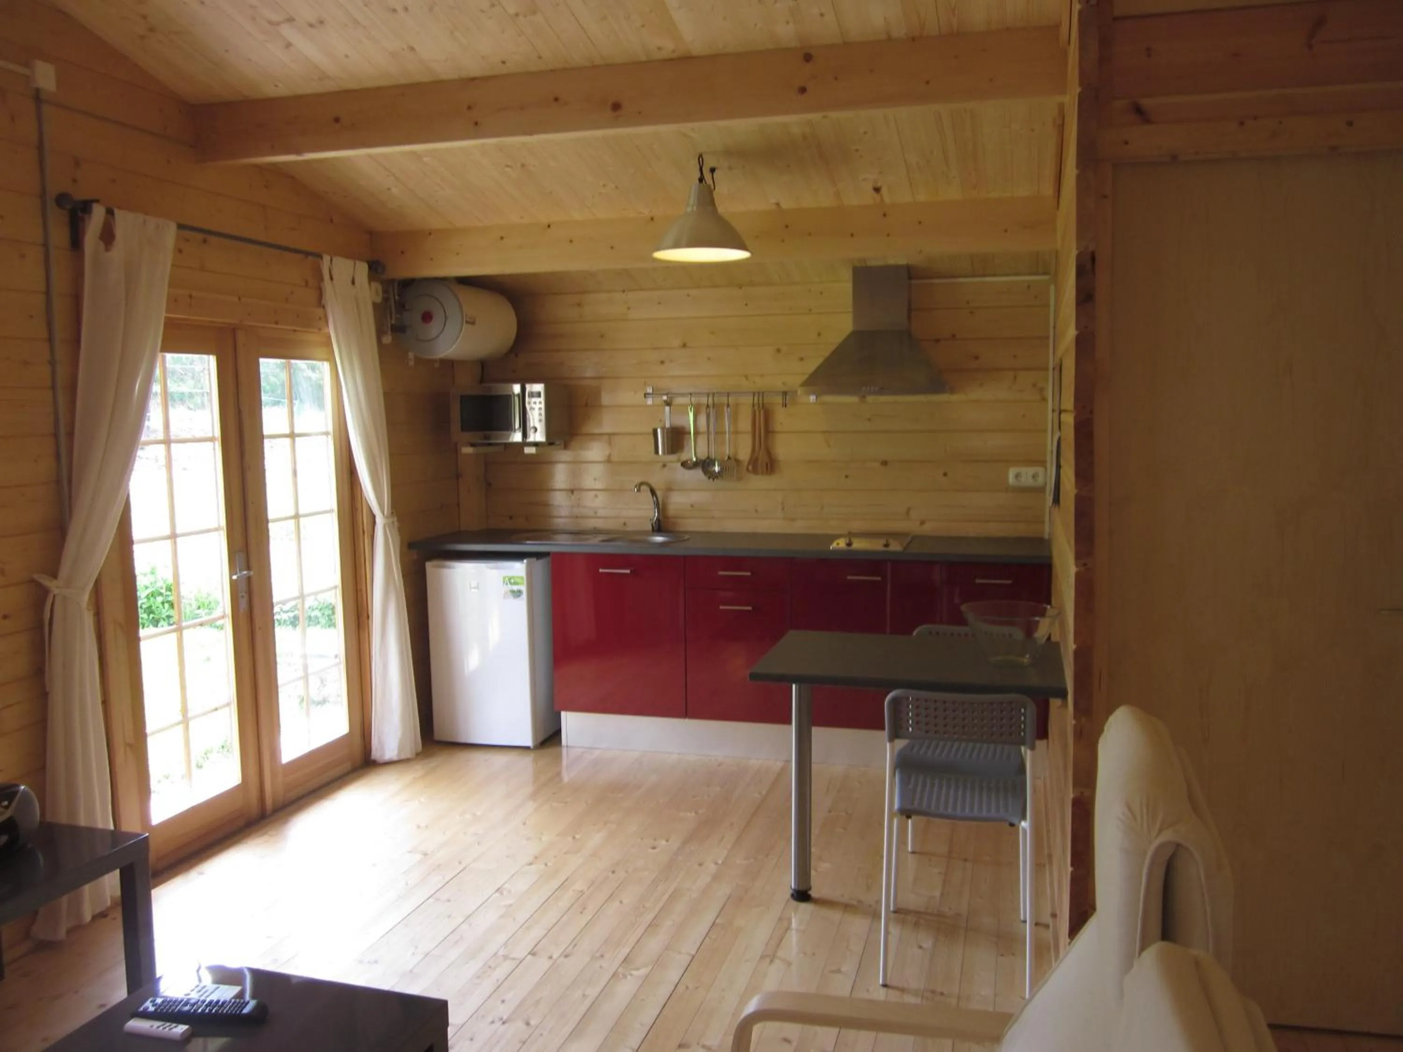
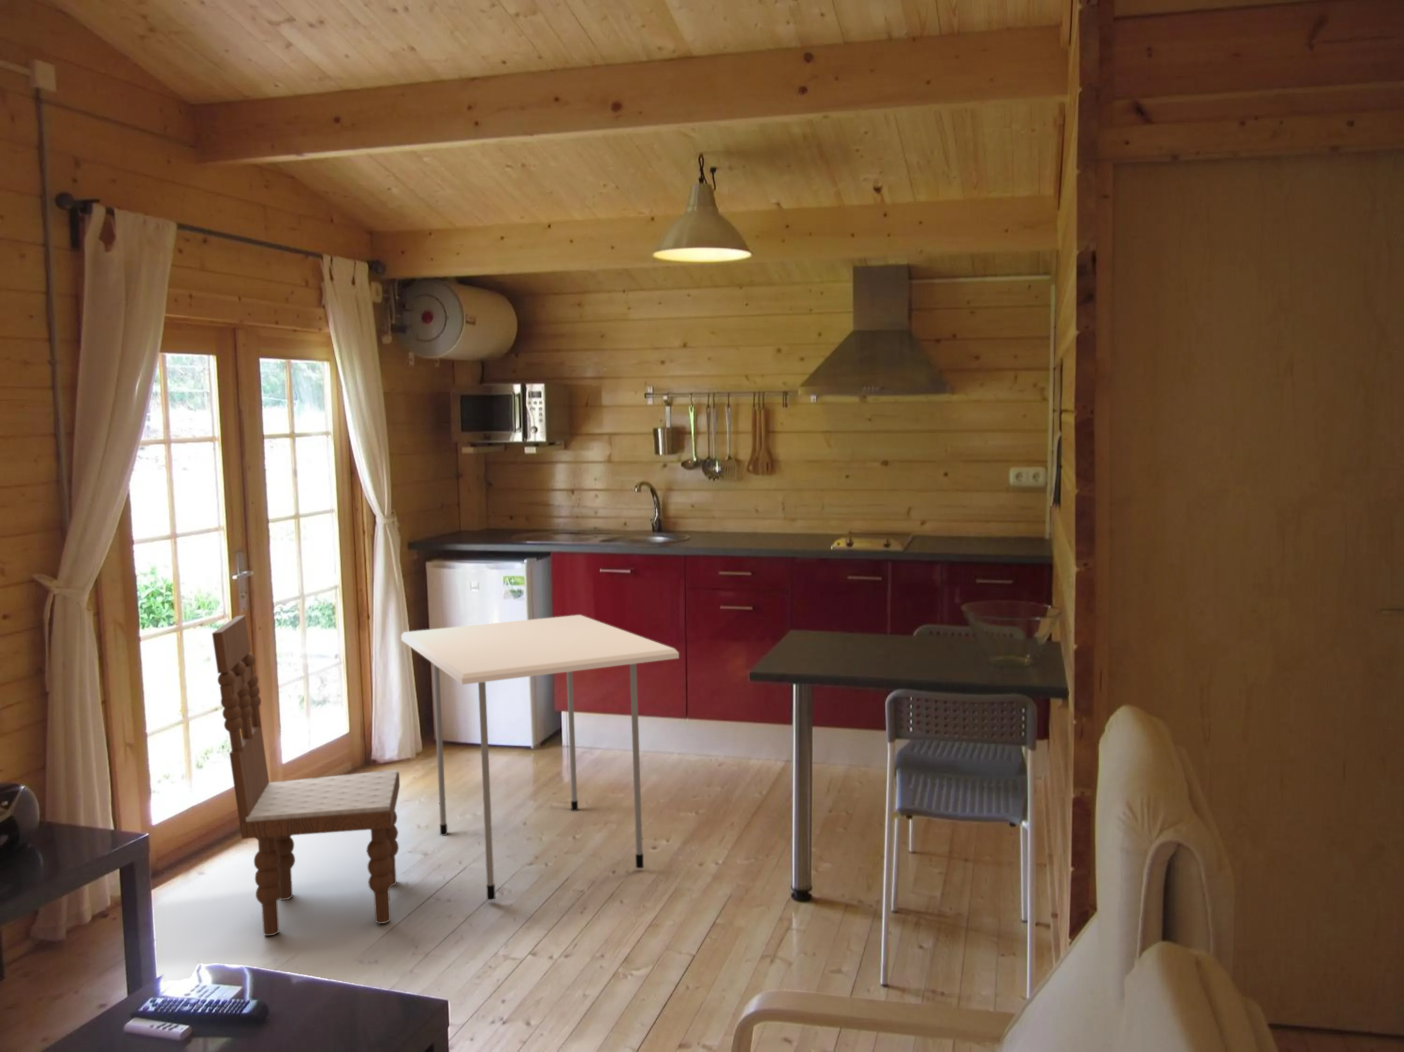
+ dining chair (316, 778)
+ dining table (569, 743)
